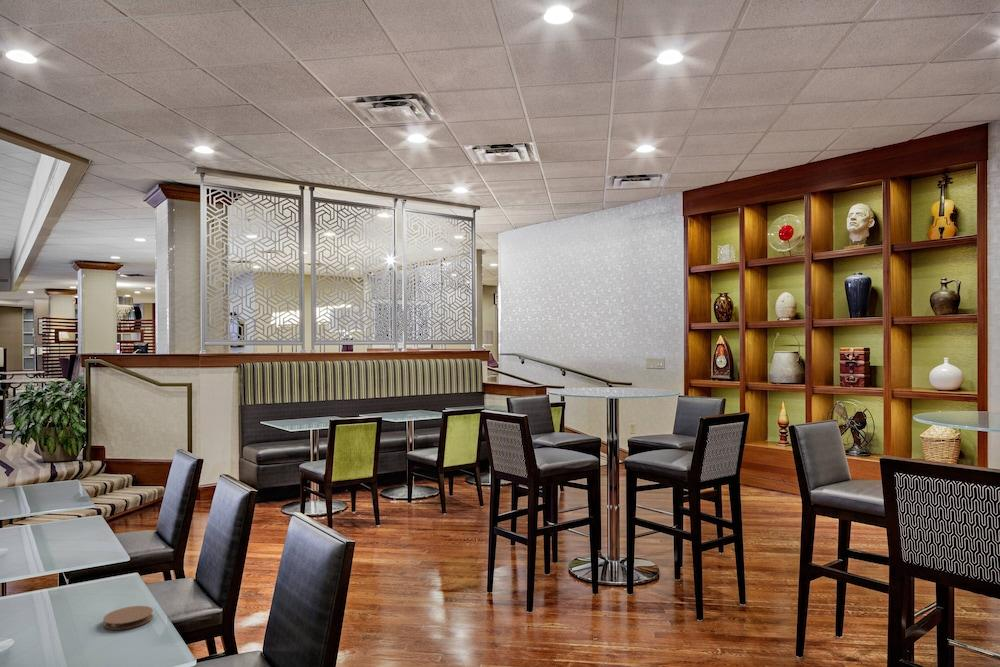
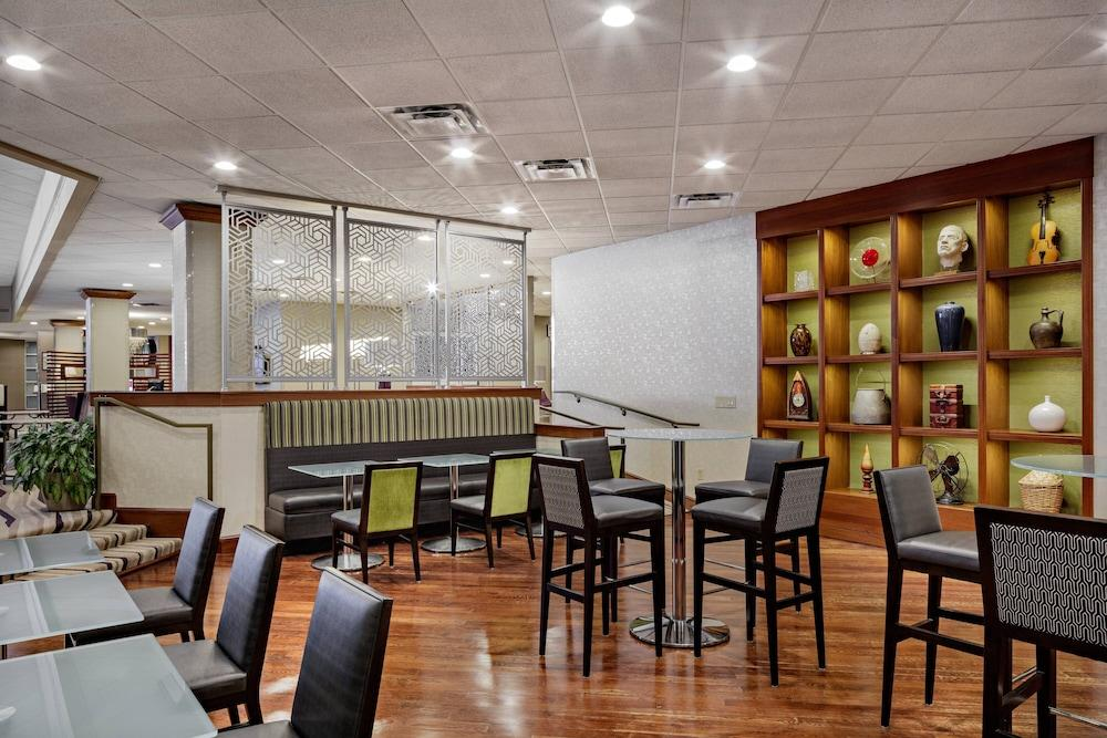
- coaster (128, 617)
